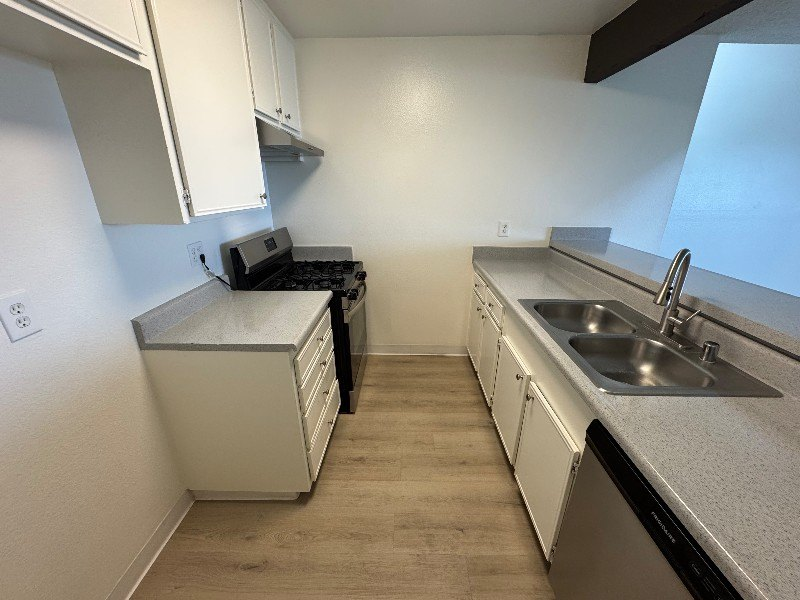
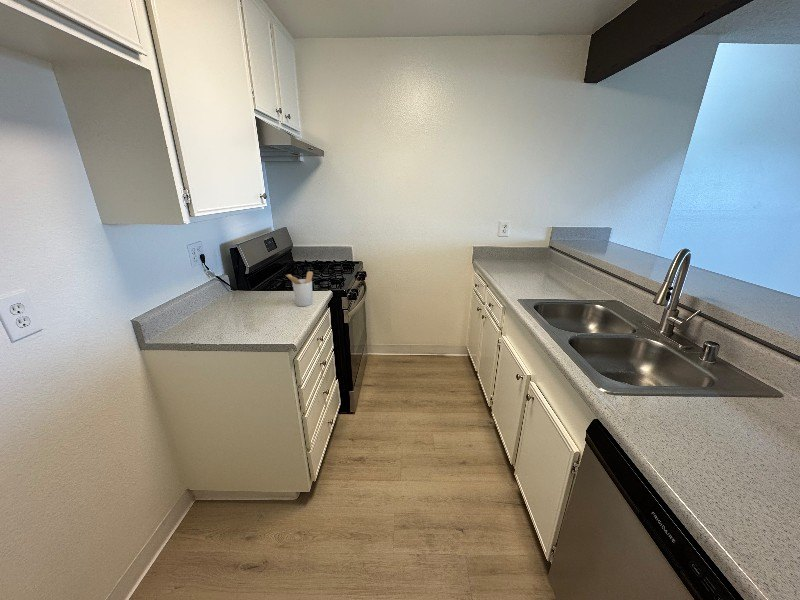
+ utensil holder (299, 288)
